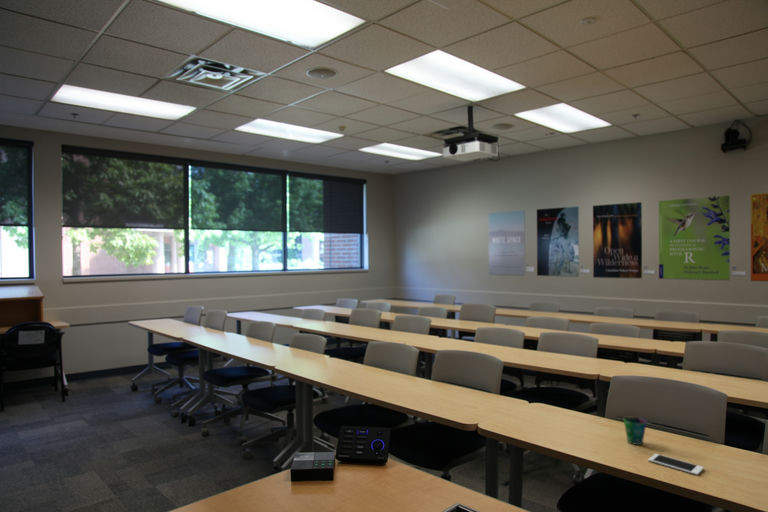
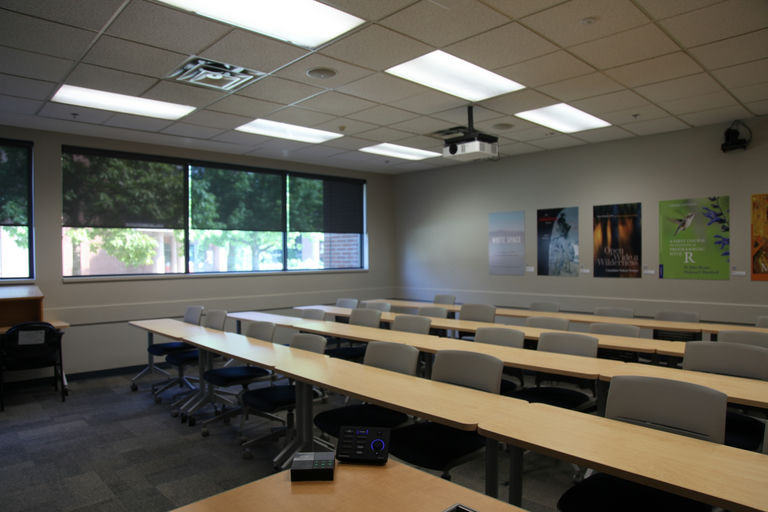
- cell phone (675, 463)
- cup (636, 430)
